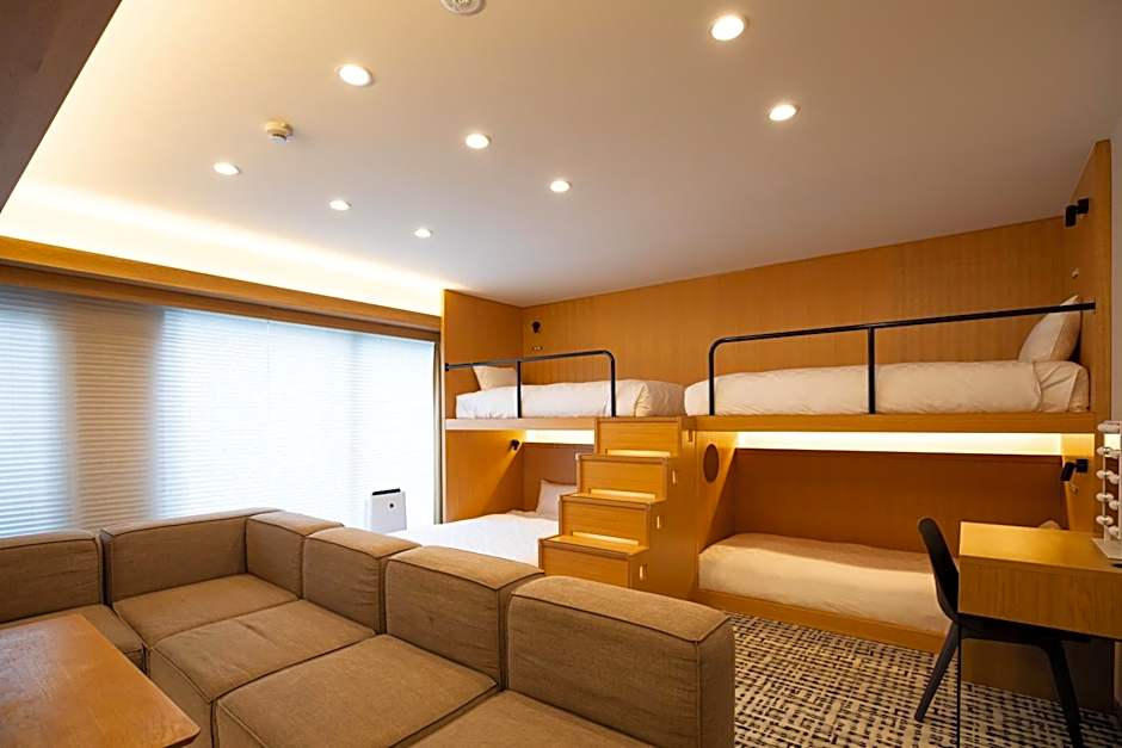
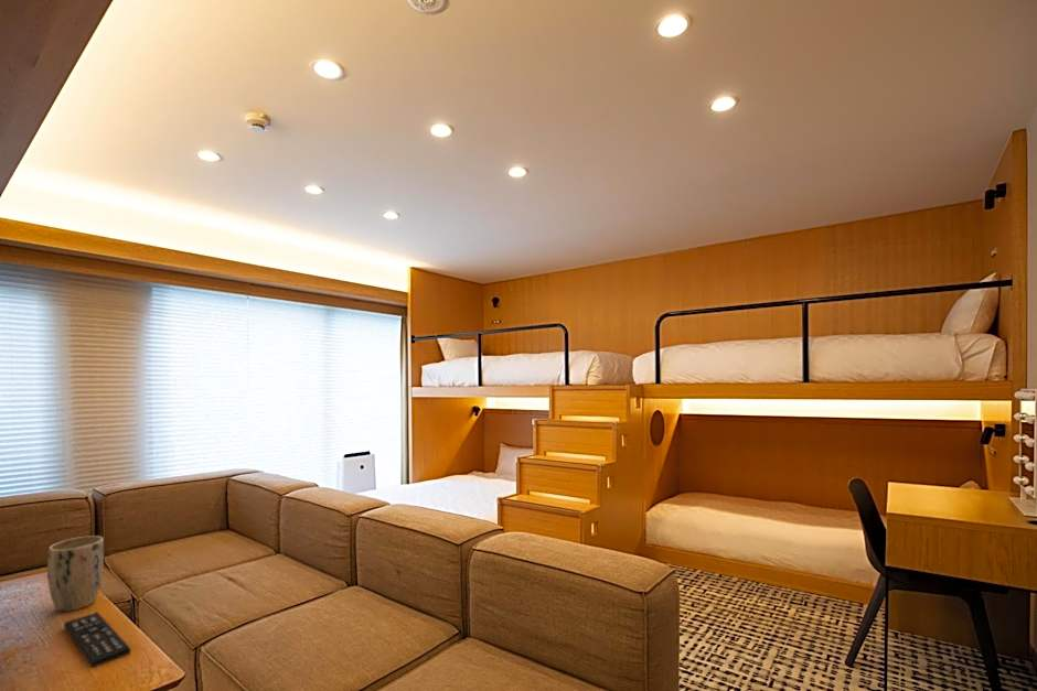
+ plant pot (75, 573)
+ remote control (95, 636)
